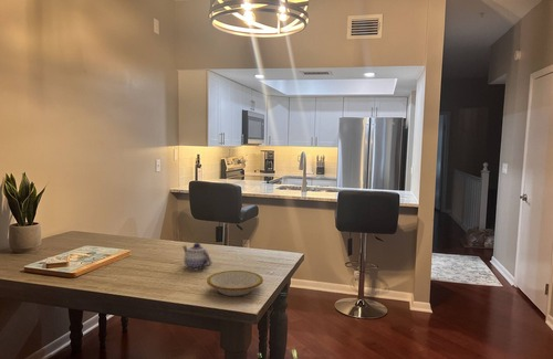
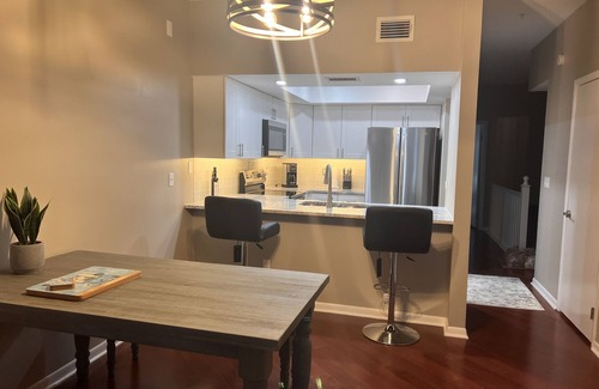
- bowl (234, 284)
- teapot (196, 255)
